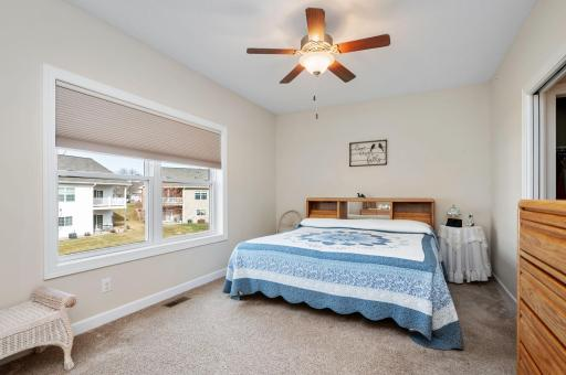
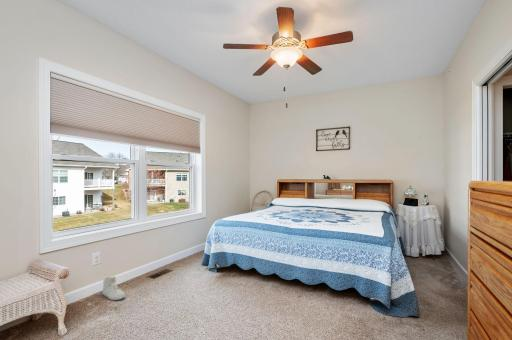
+ sneaker (113, 287)
